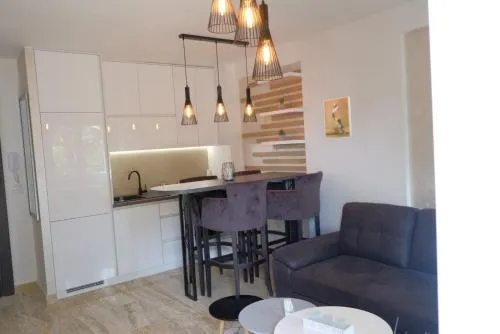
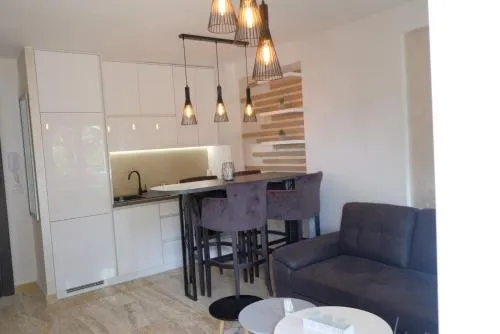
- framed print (337, 118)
